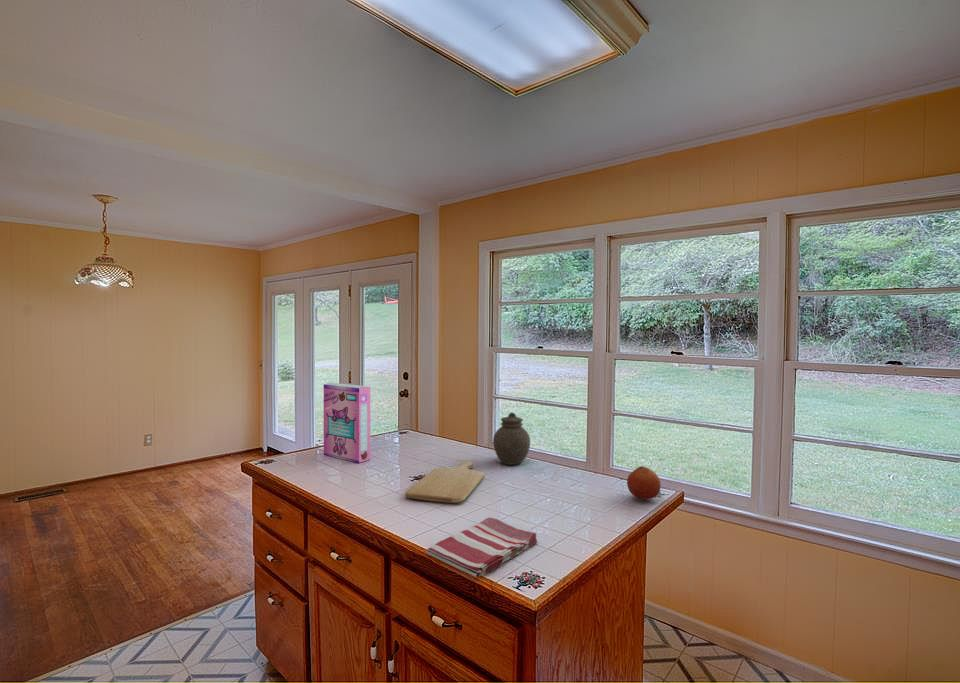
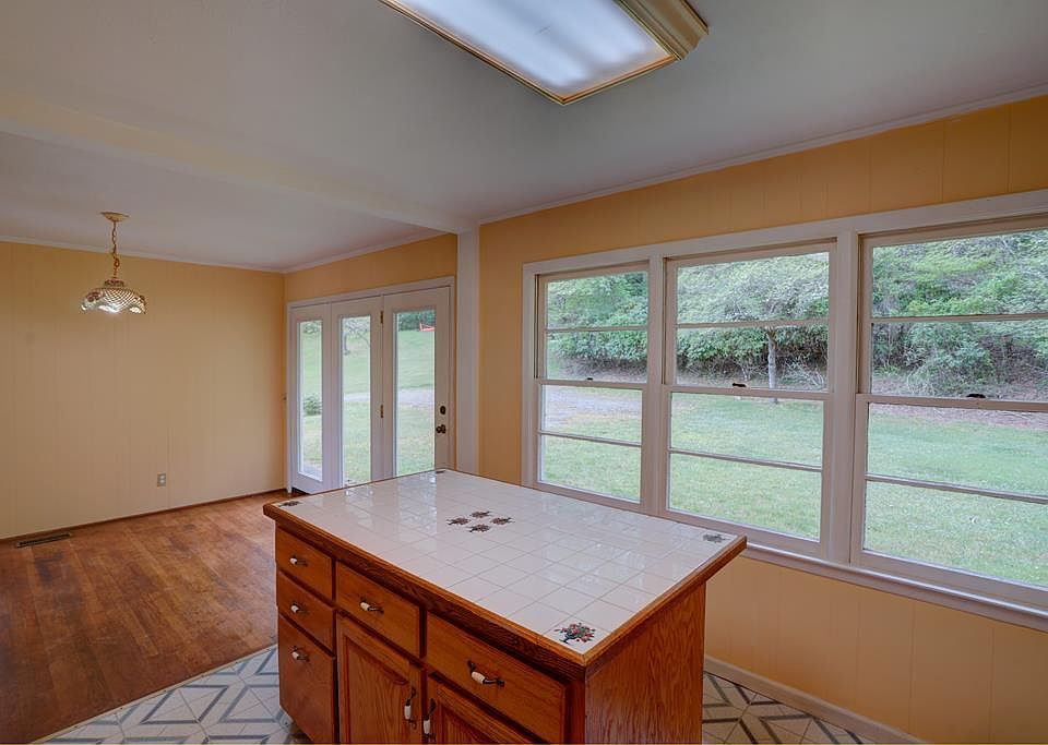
- chopping board (452, 478)
- fruit (643, 482)
- dish towel (483, 543)
- jar (511, 437)
- cereal box (346, 420)
